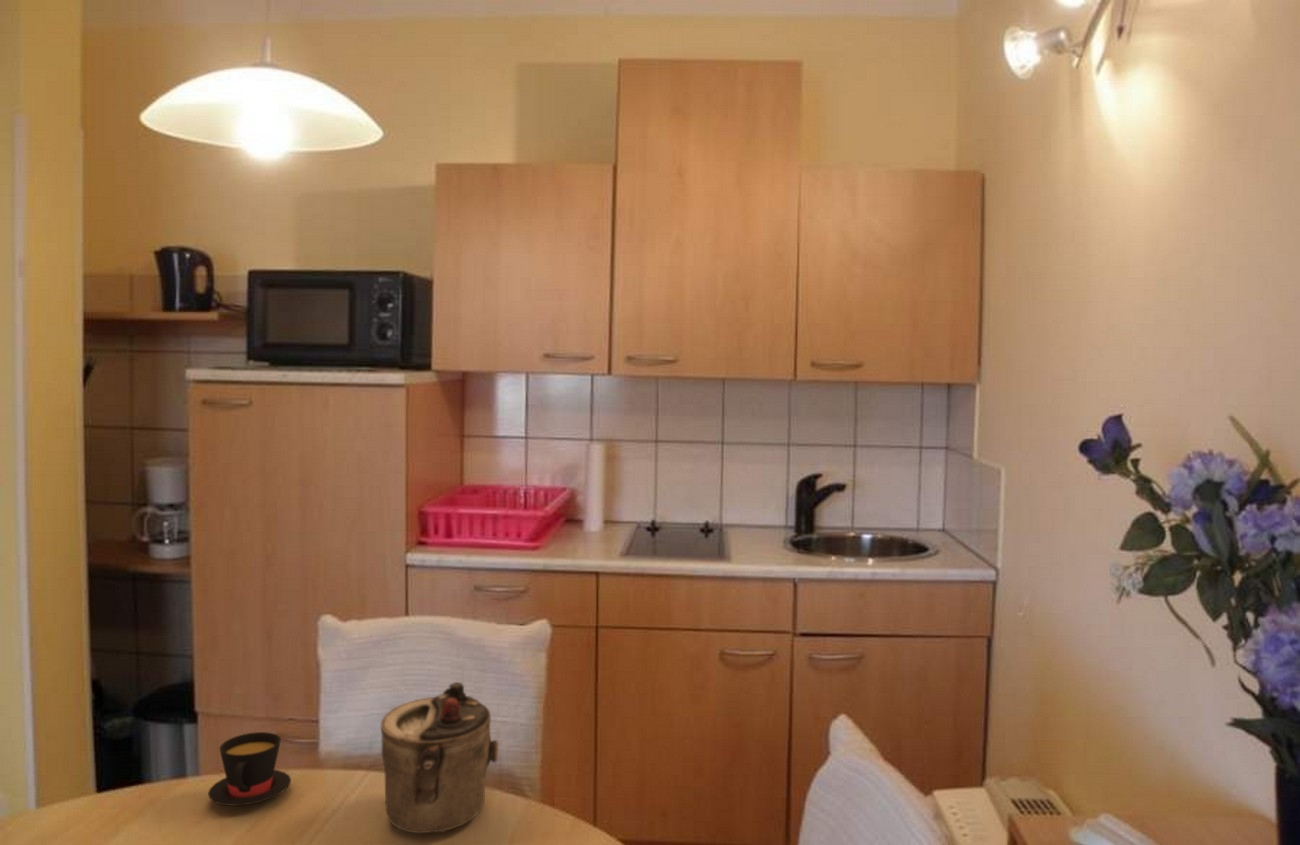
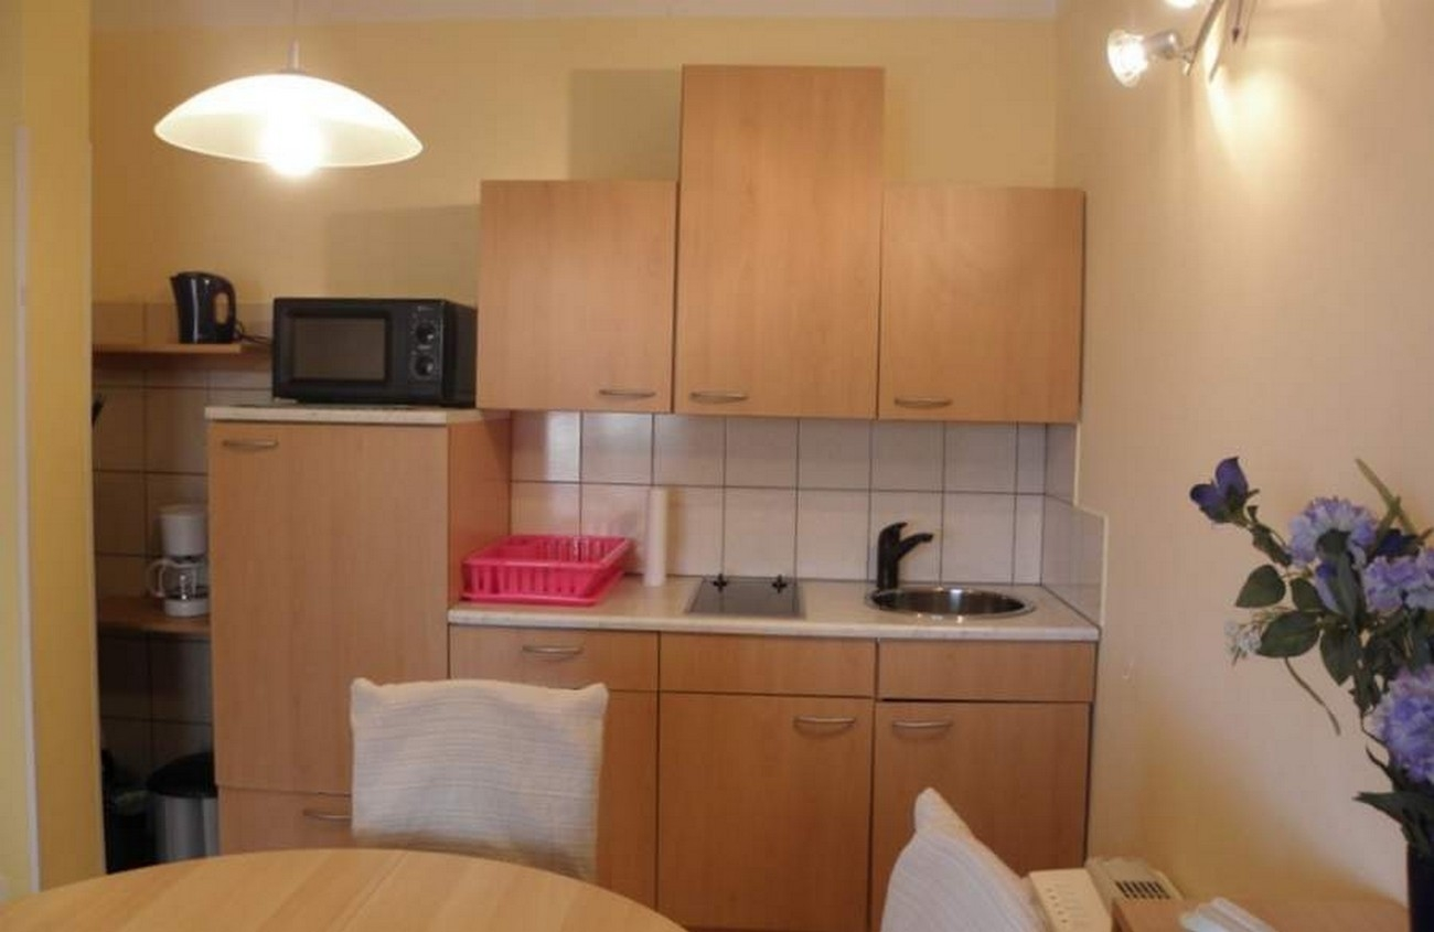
- teapot (439, 753)
- teacup (249, 770)
